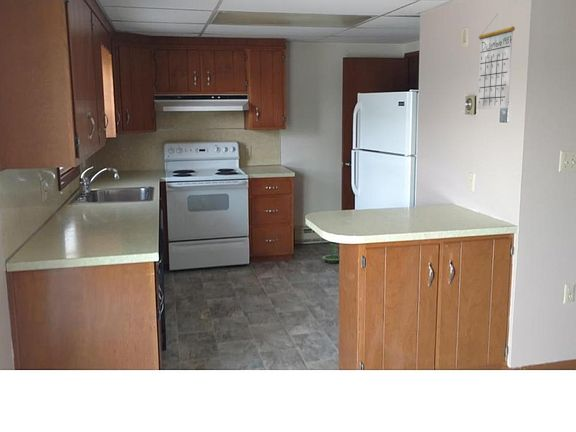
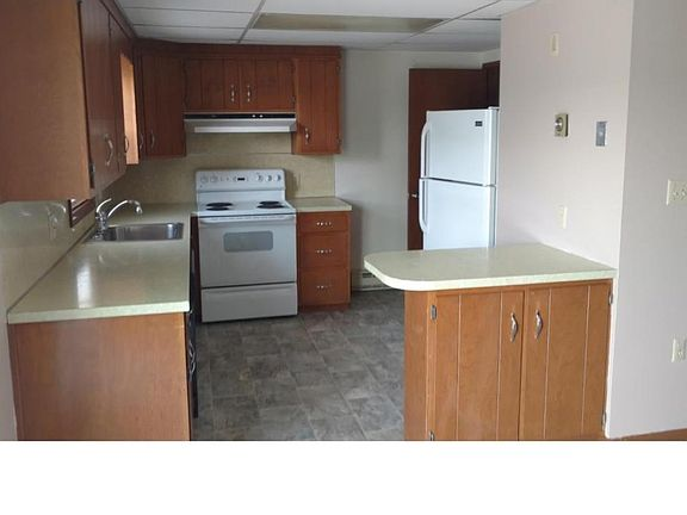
- calendar (494, 61)
- terrarium (333, 247)
